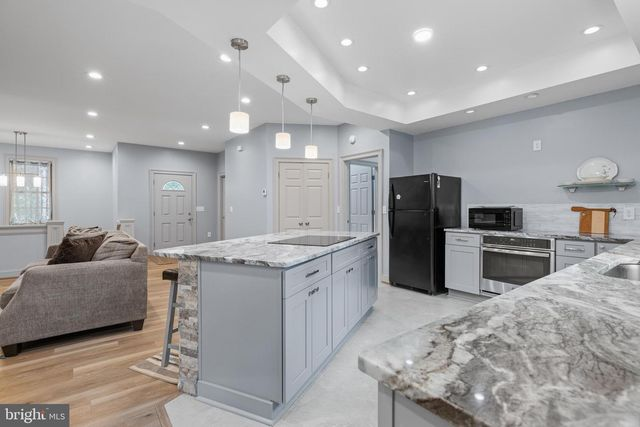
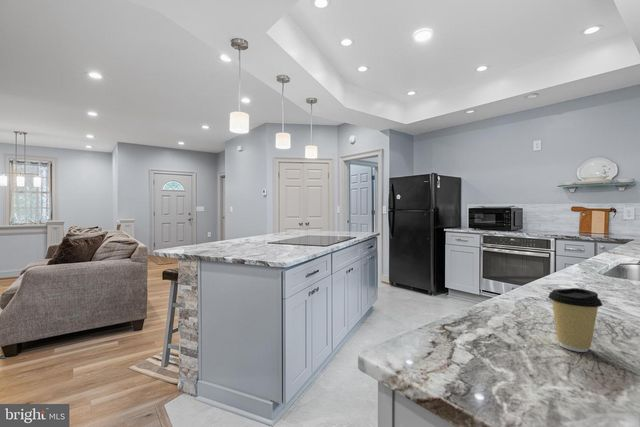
+ coffee cup (573, 318)
